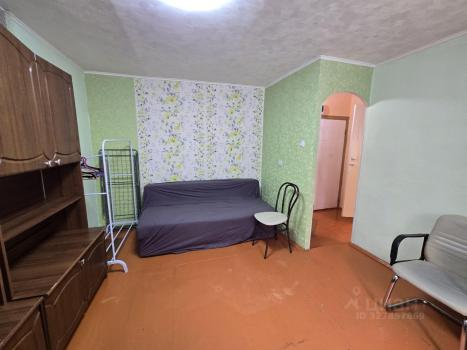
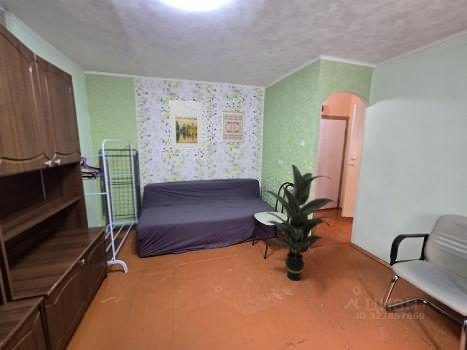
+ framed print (186, 125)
+ wall art (233, 127)
+ indoor plant (297, 221)
